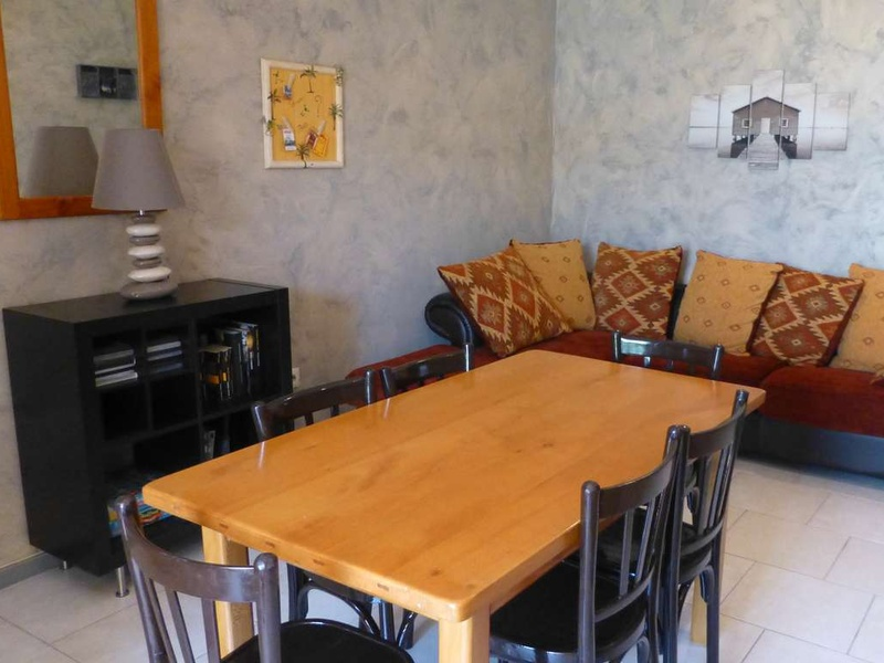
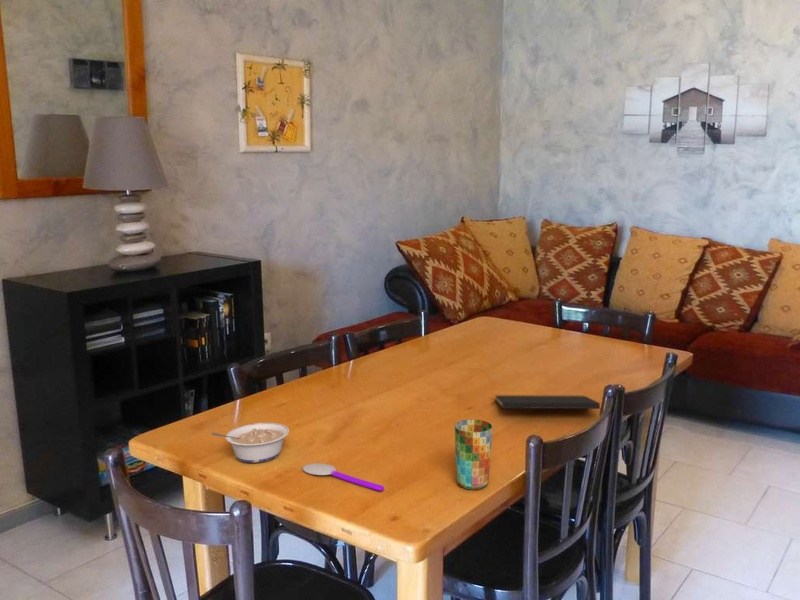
+ cup (473, 455)
+ legume (256, 442)
+ notepad (544, 401)
+ spoon (342, 475)
